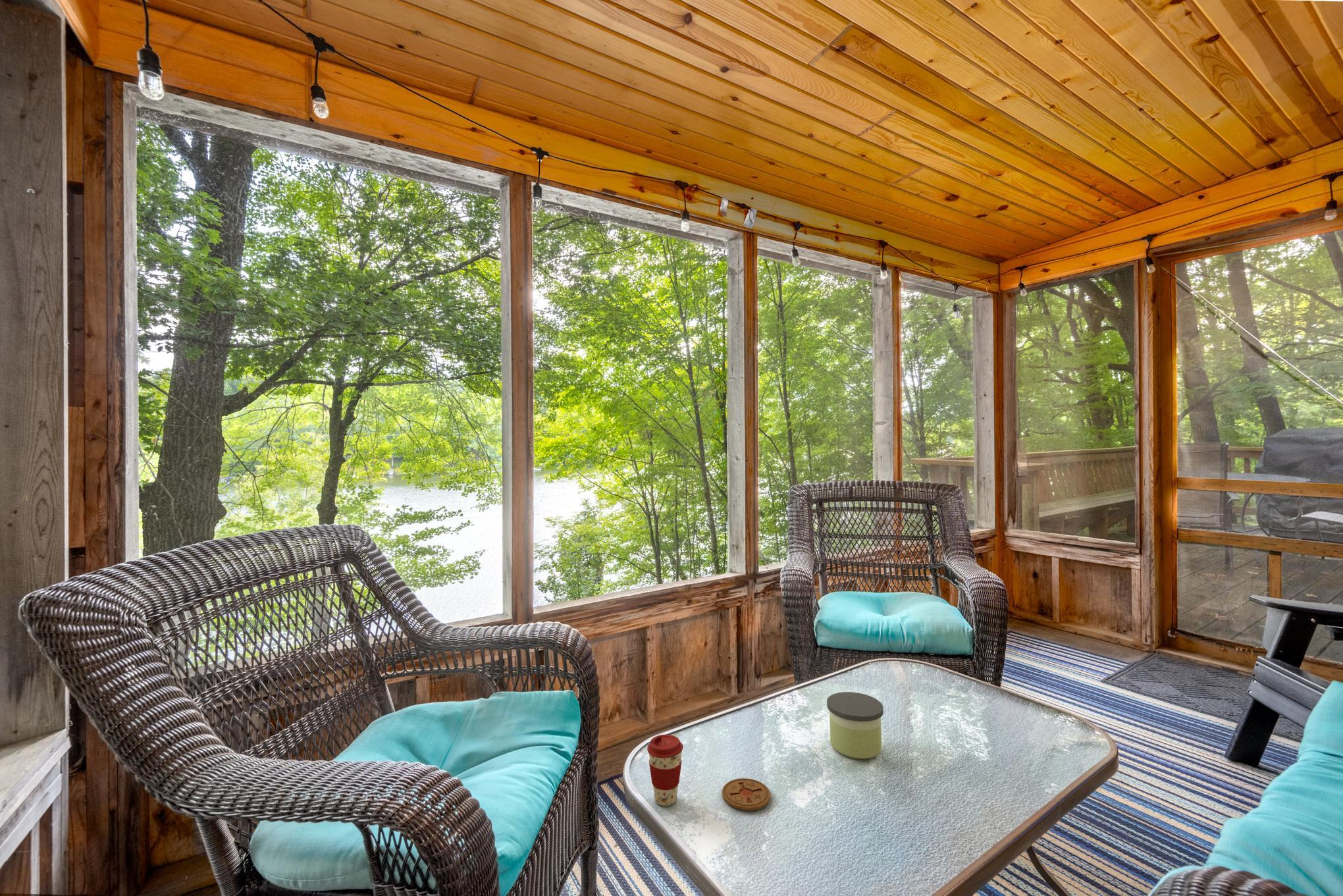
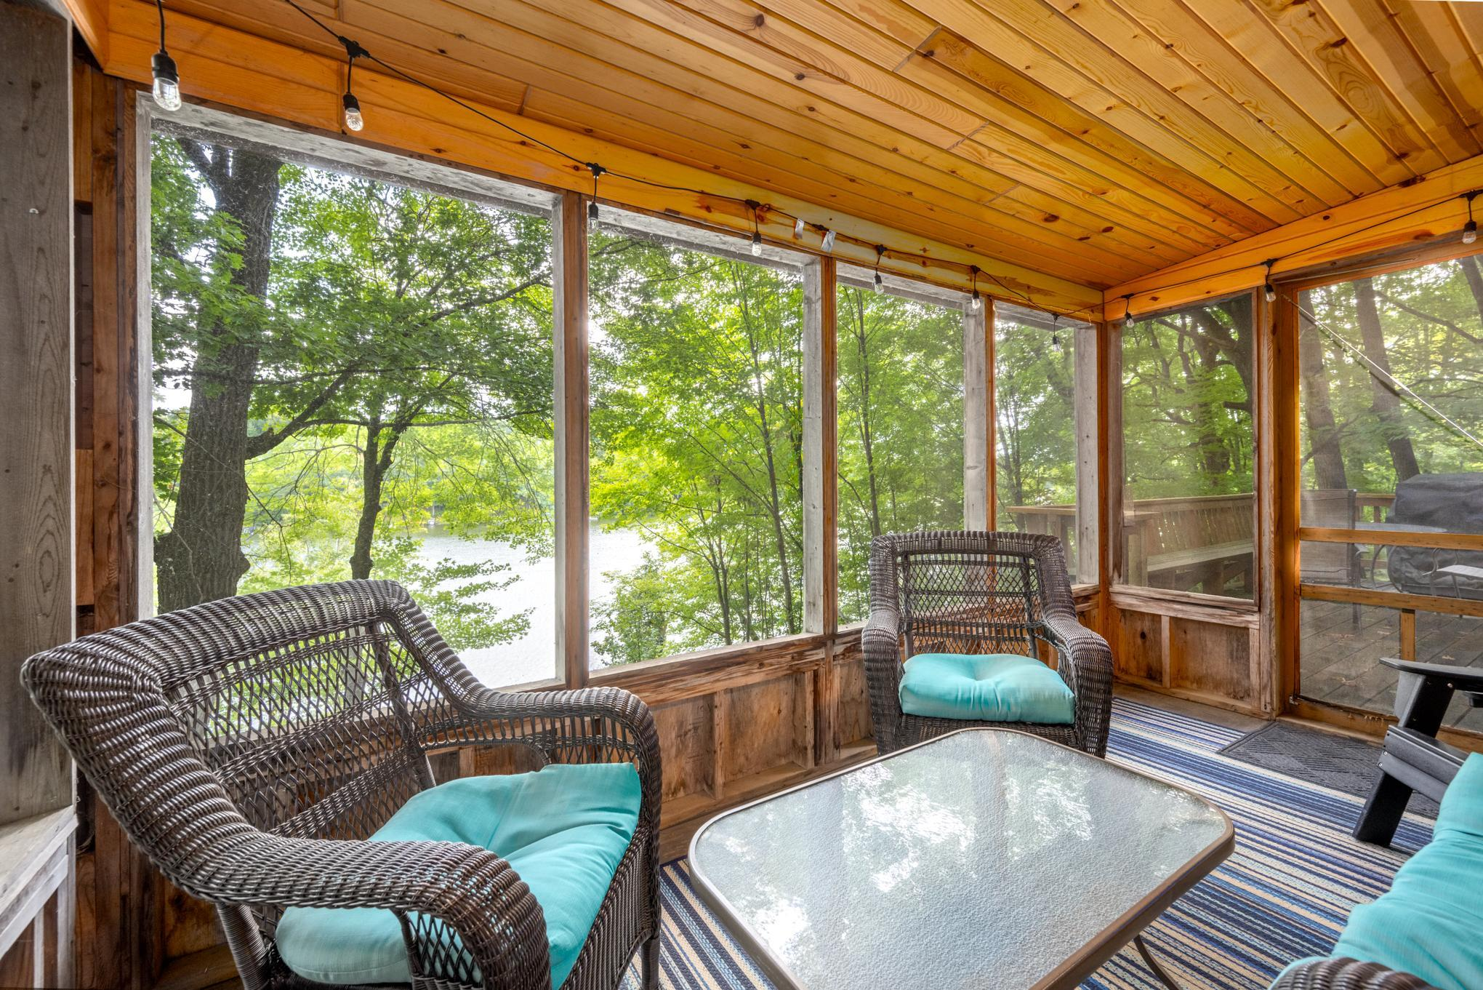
- coaster (746, 793)
- coffee cup (665, 770)
- candle (855, 725)
